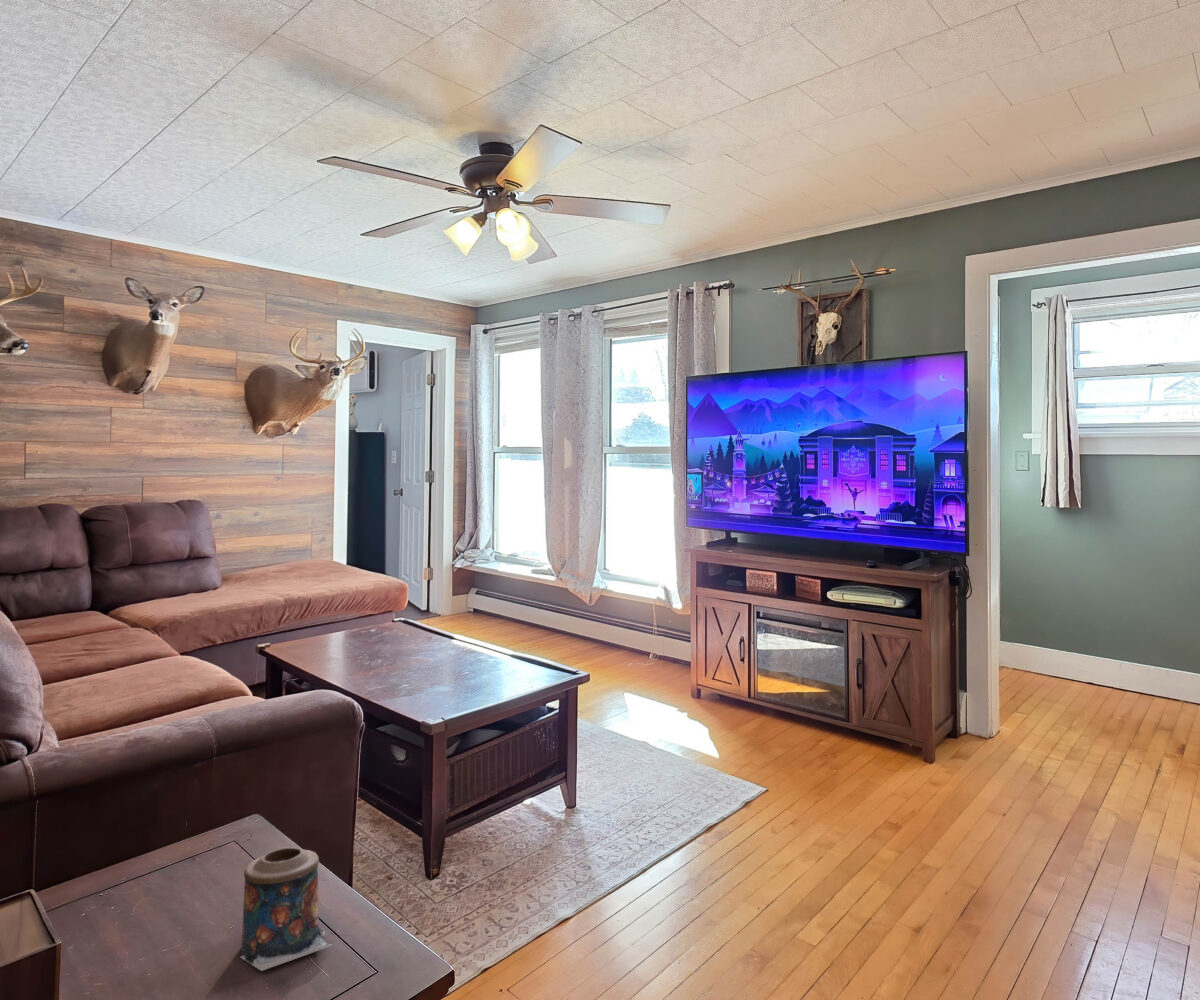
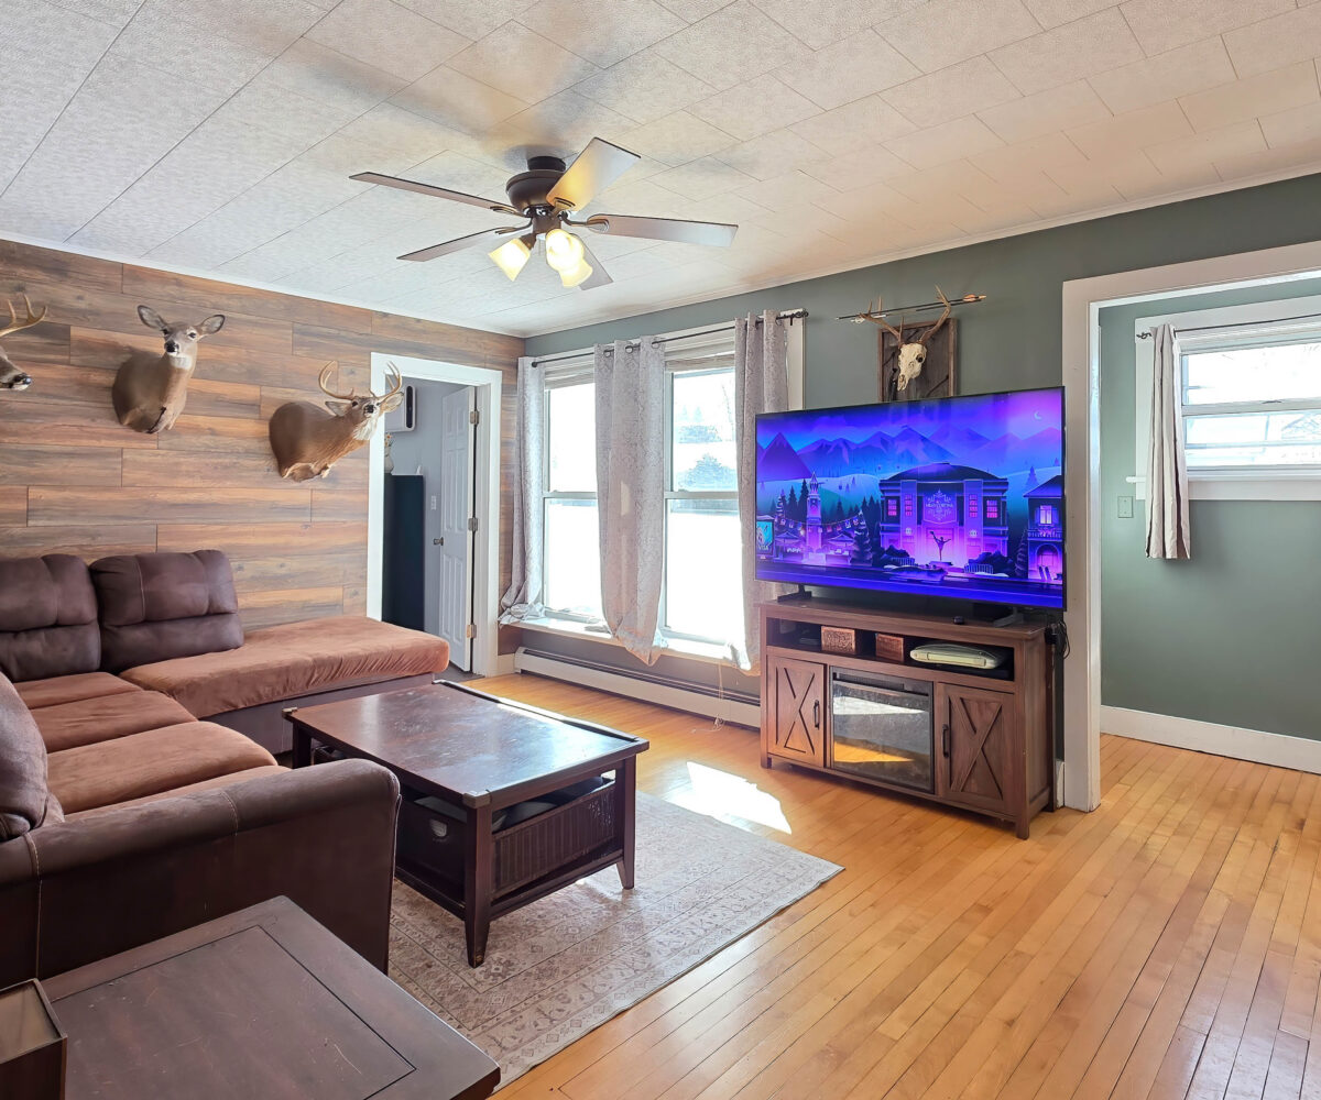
- candle (289, 900)
